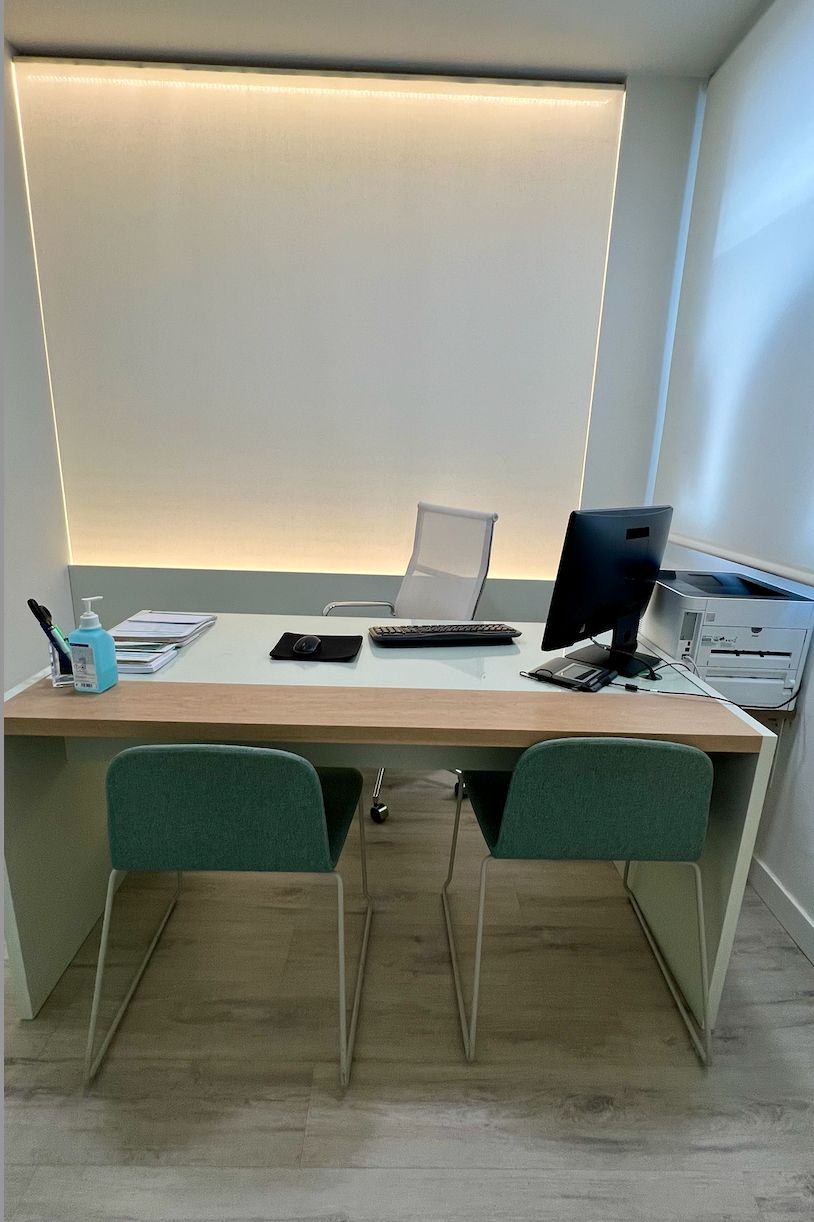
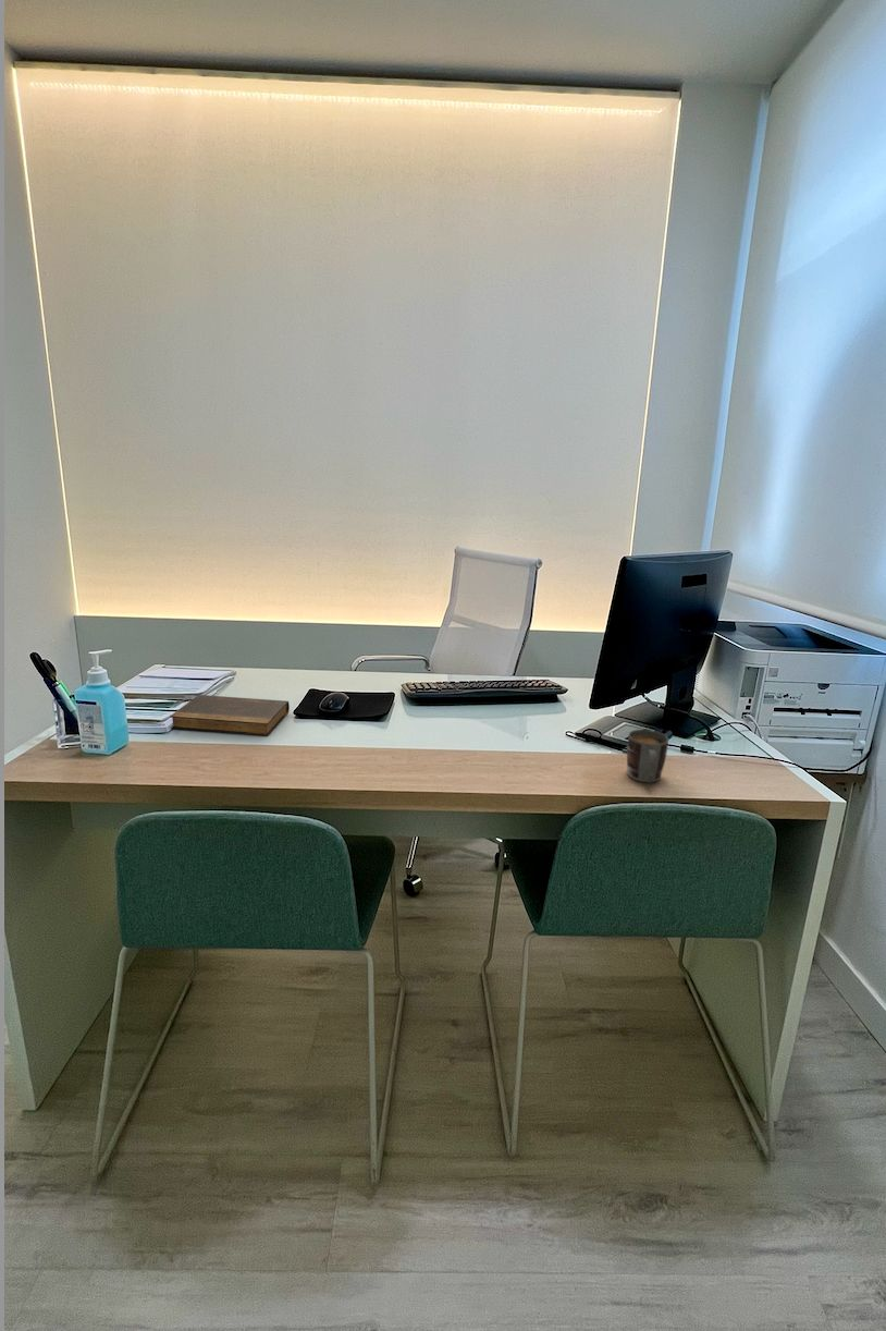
+ book (232, 713)
+ mug (647, 759)
